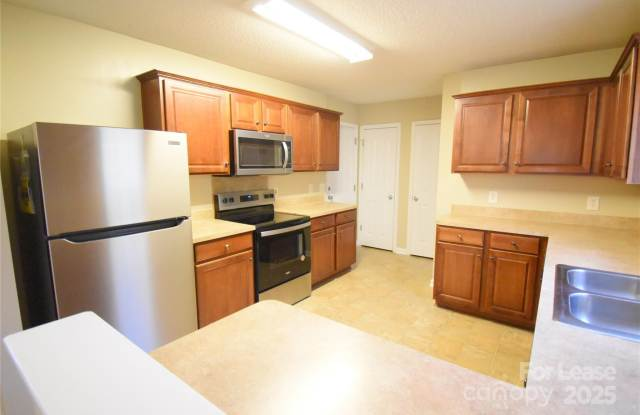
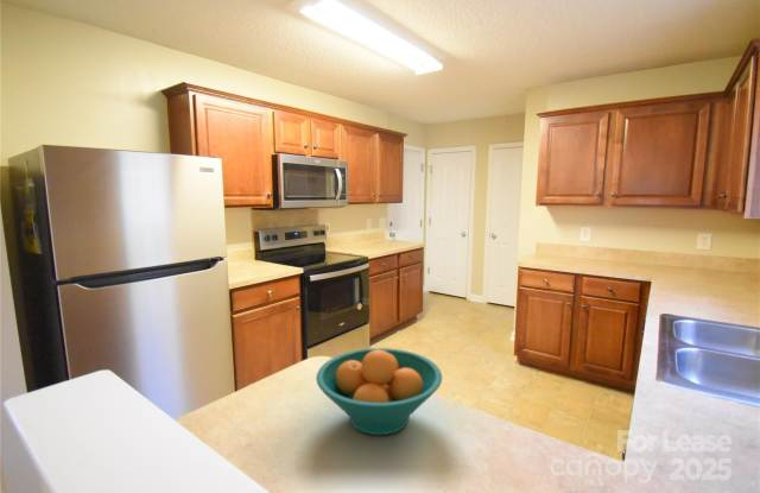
+ fruit bowl (379, 385)
